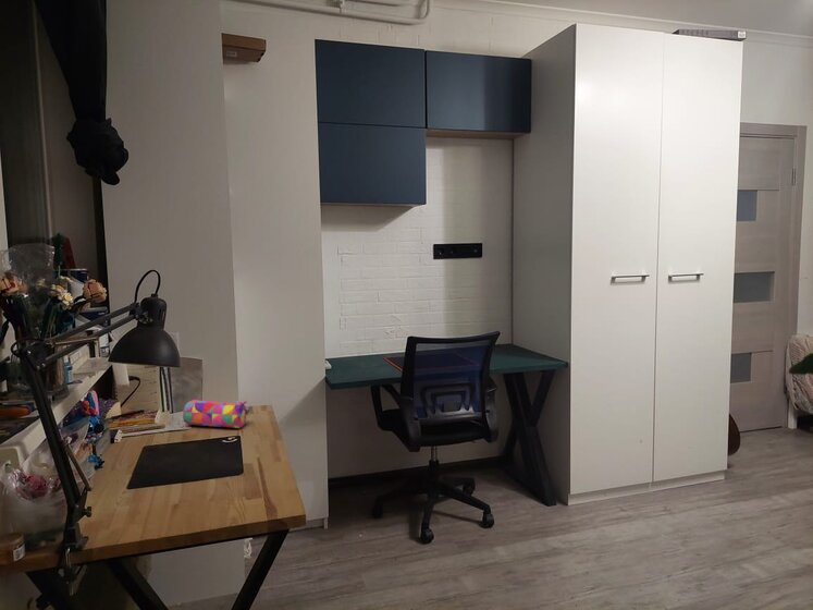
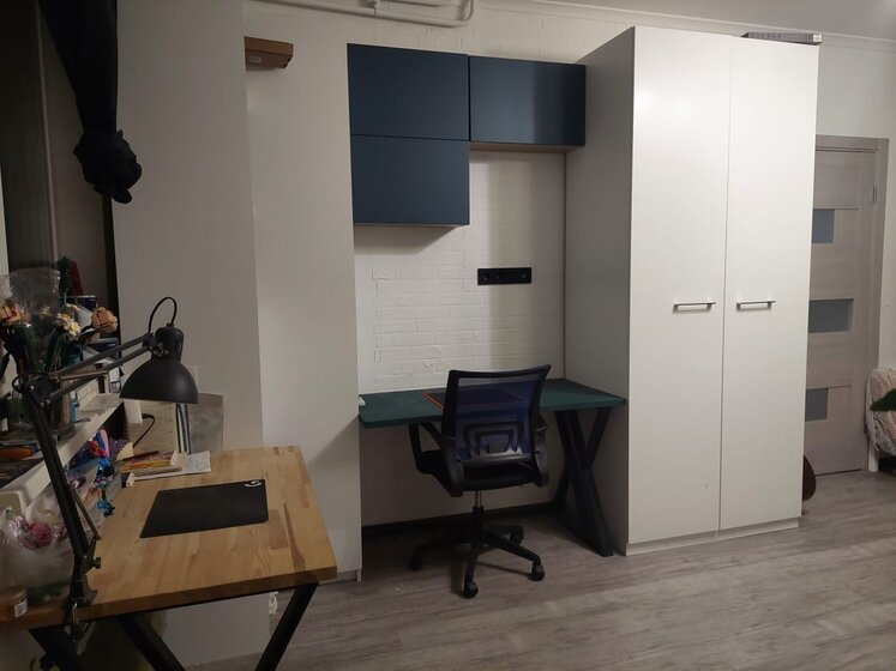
- pencil case (215, 413)
